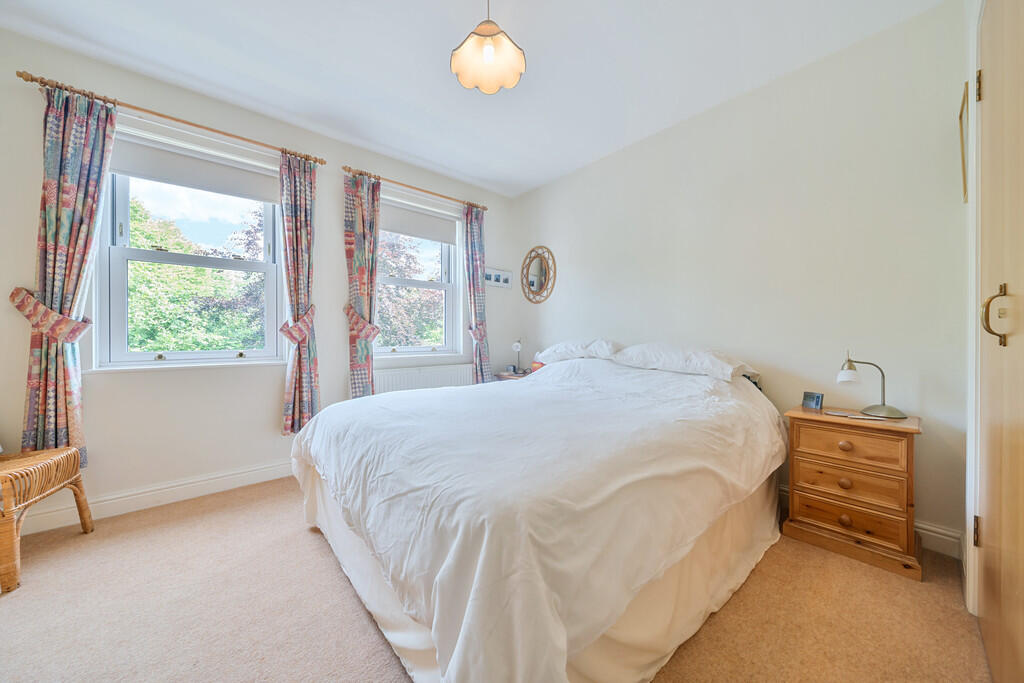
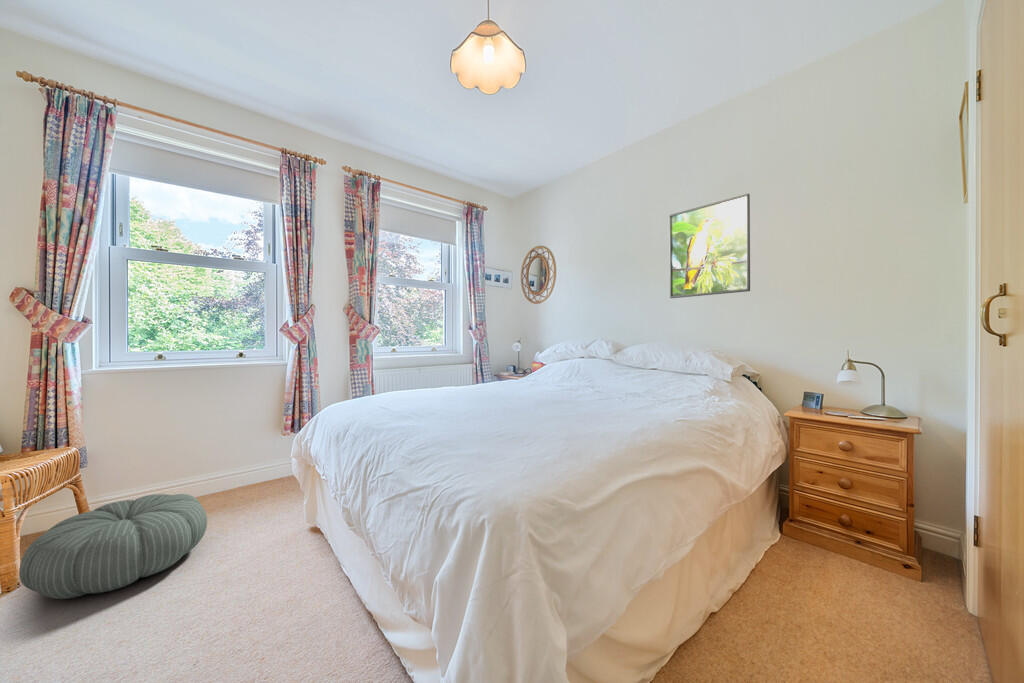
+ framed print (706, 250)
+ pouf (125, 538)
